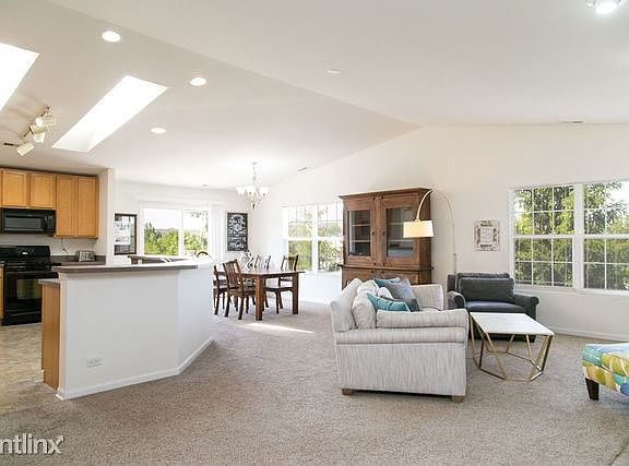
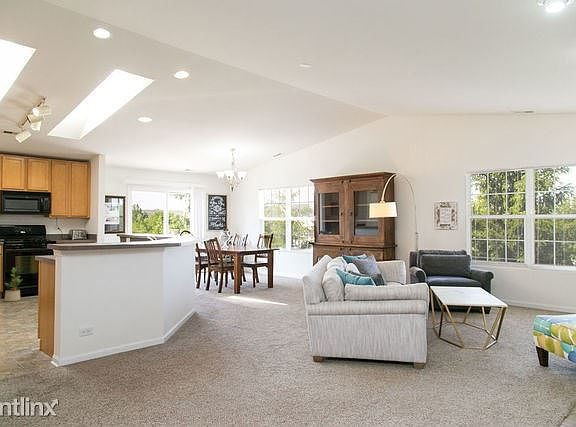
+ potted plant (13, 283)
